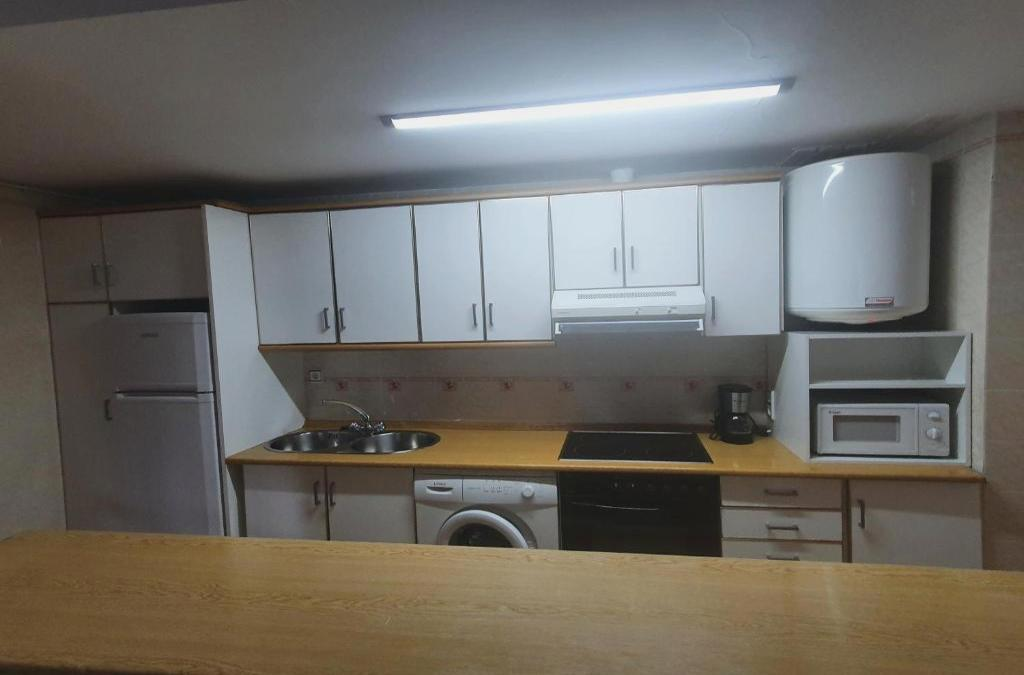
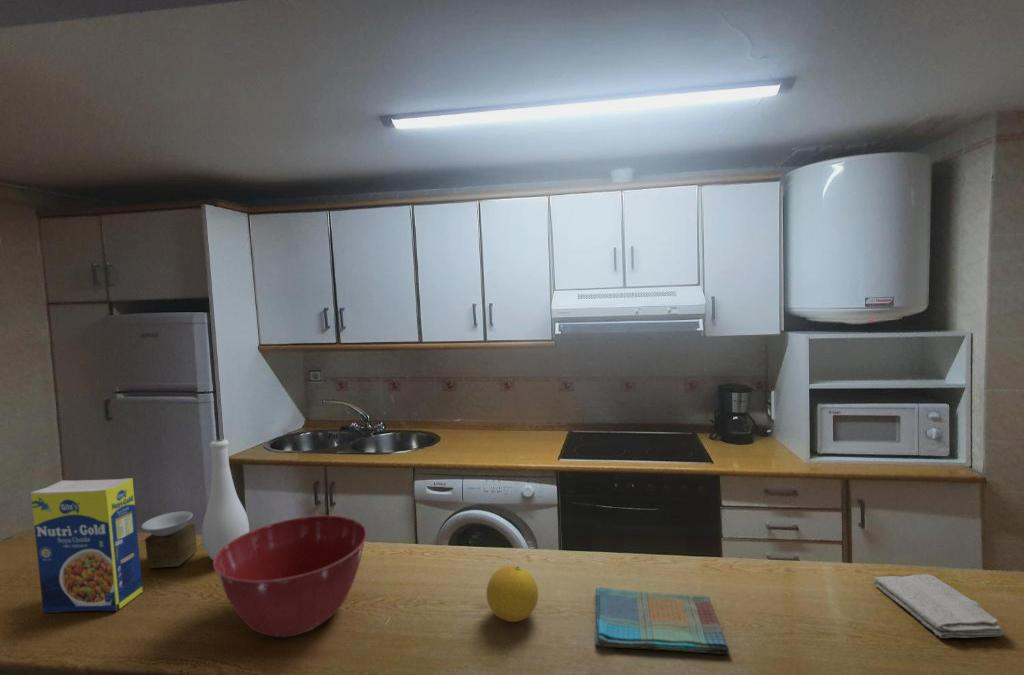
+ vase (190, 512)
+ washcloth (933, 602)
+ mixing bowl (296, 579)
+ fruit (512, 592)
+ dish towel (655, 616)
+ legume (88, 543)
